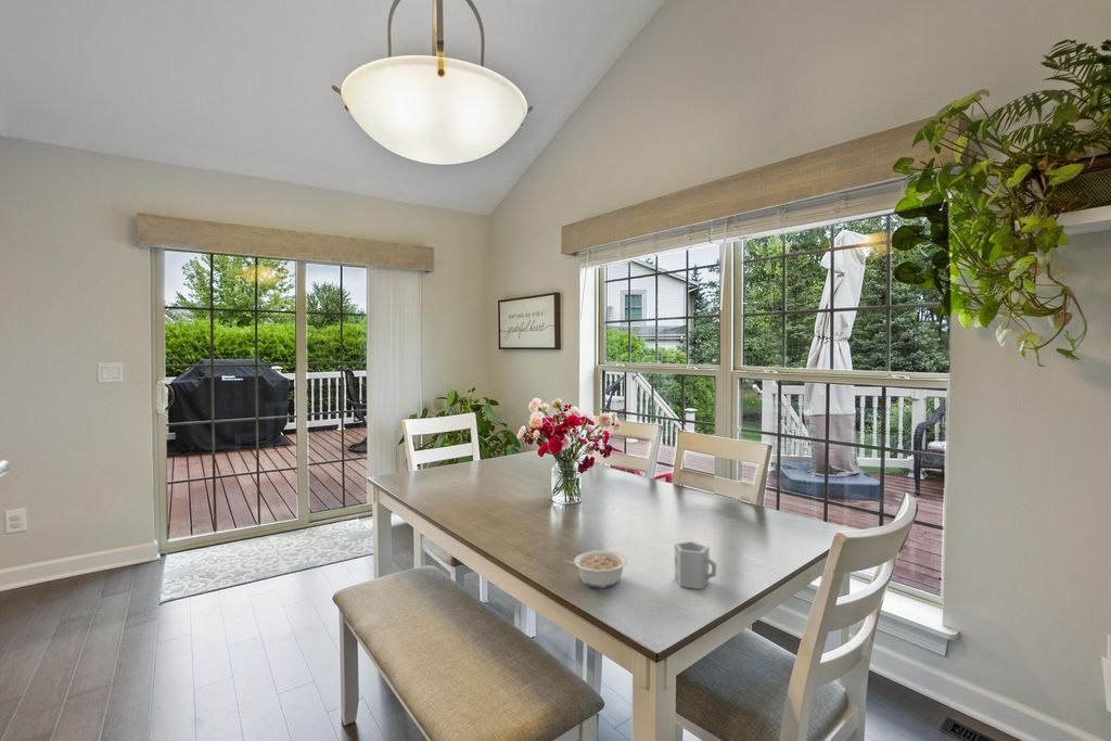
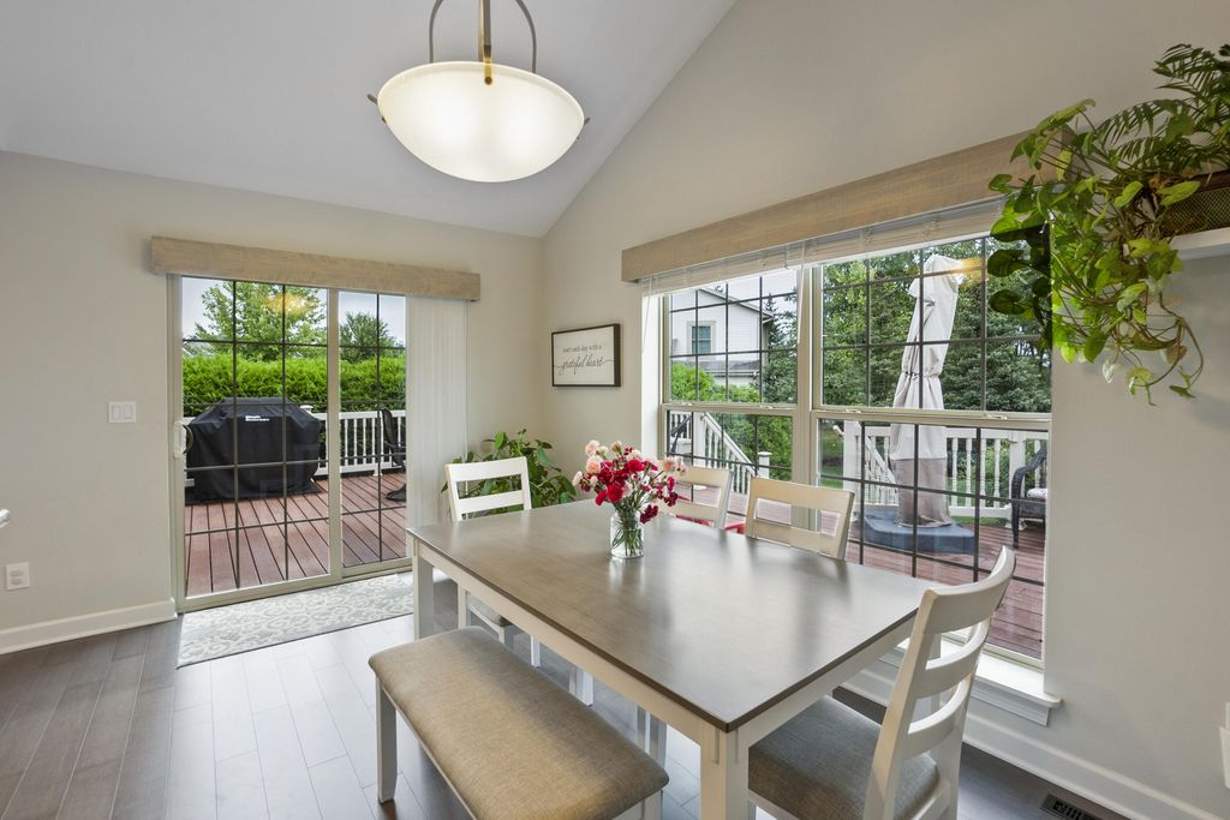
- legume (599, 568)
- cup (694, 564)
